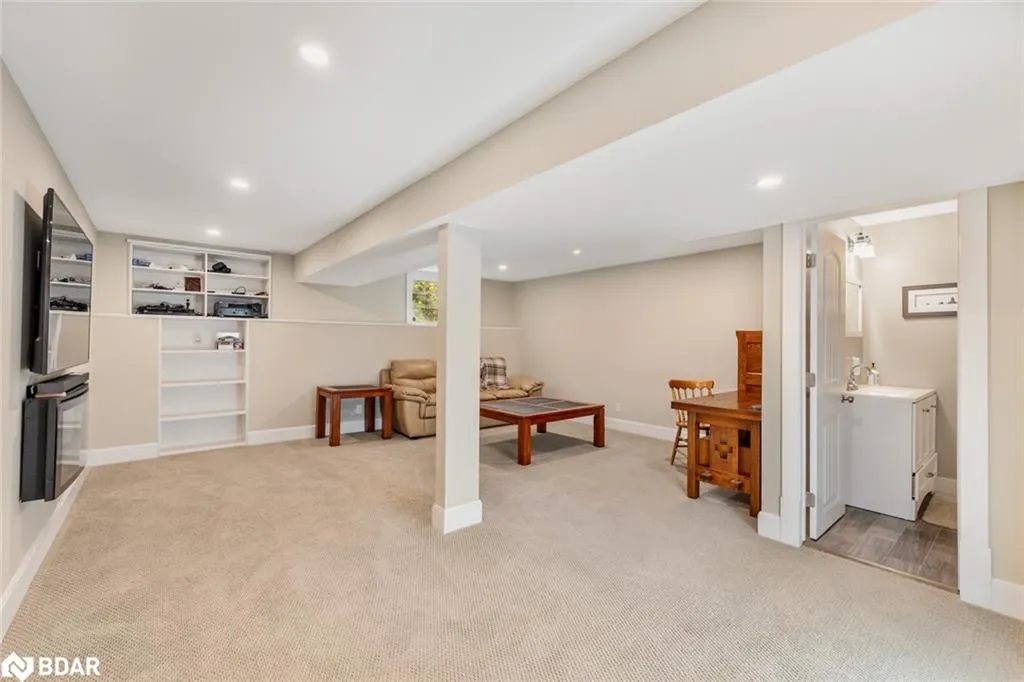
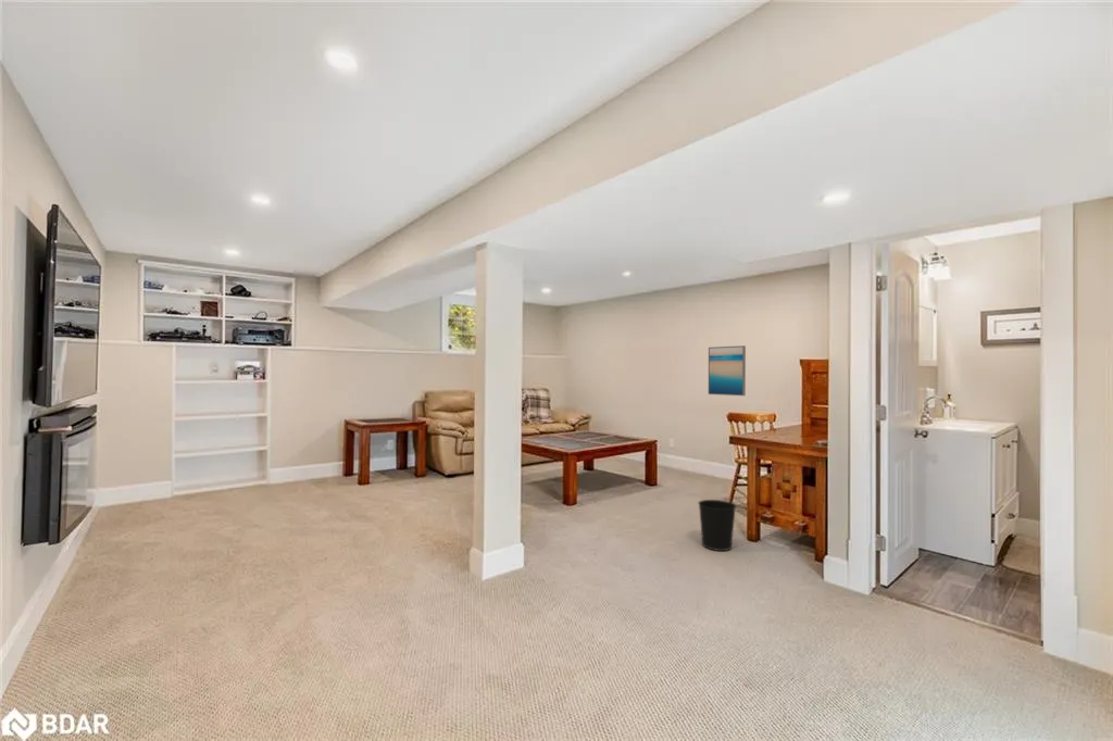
+ wastebasket (716, 525)
+ wall art (726, 370)
